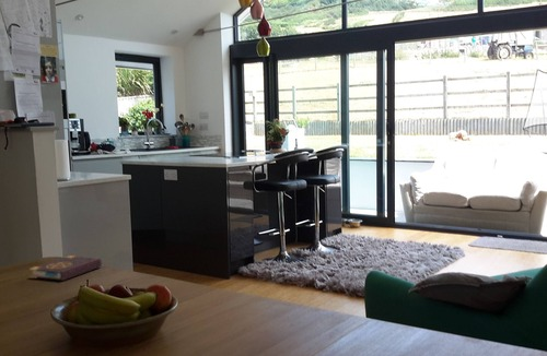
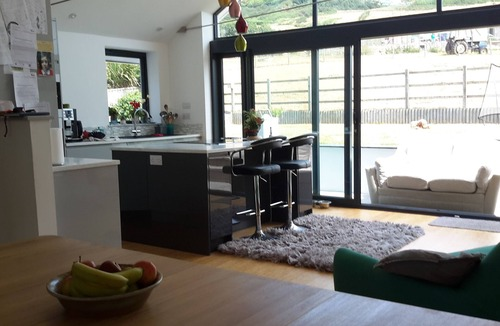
- book (67, 268)
